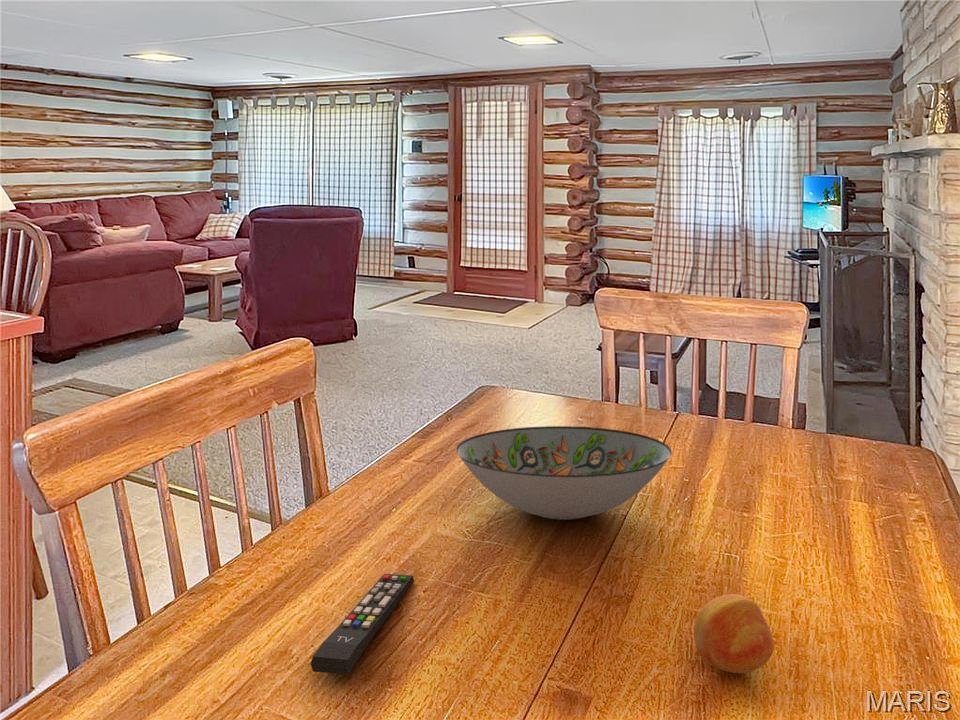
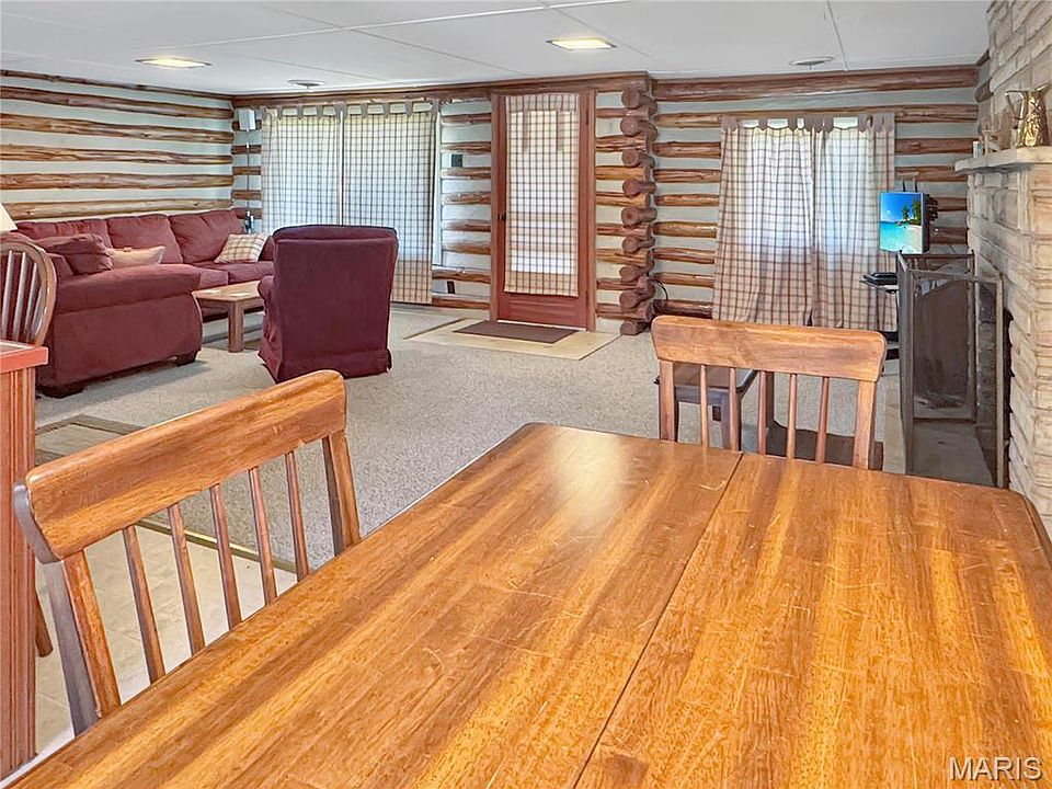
- fruit (732, 631)
- decorative bowl (562, 479)
- remote control (368, 617)
